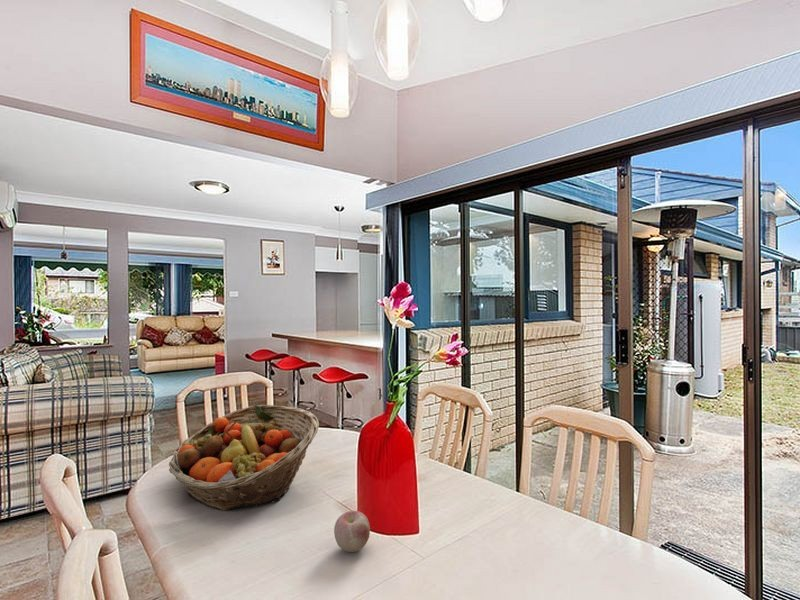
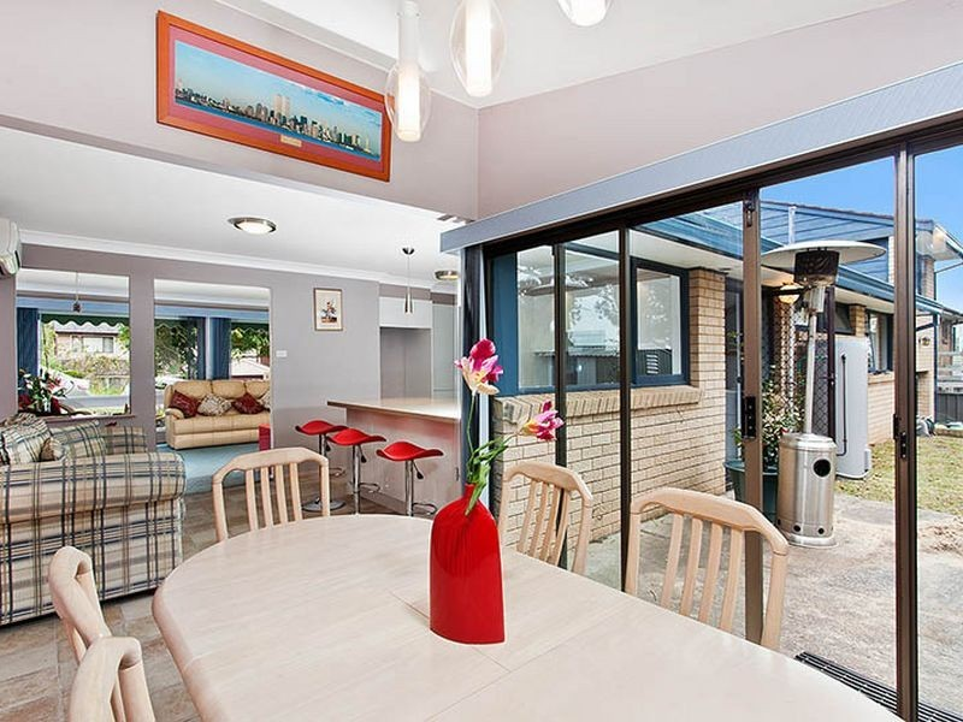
- fruit basket (246, 451)
- apple (352, 531)
